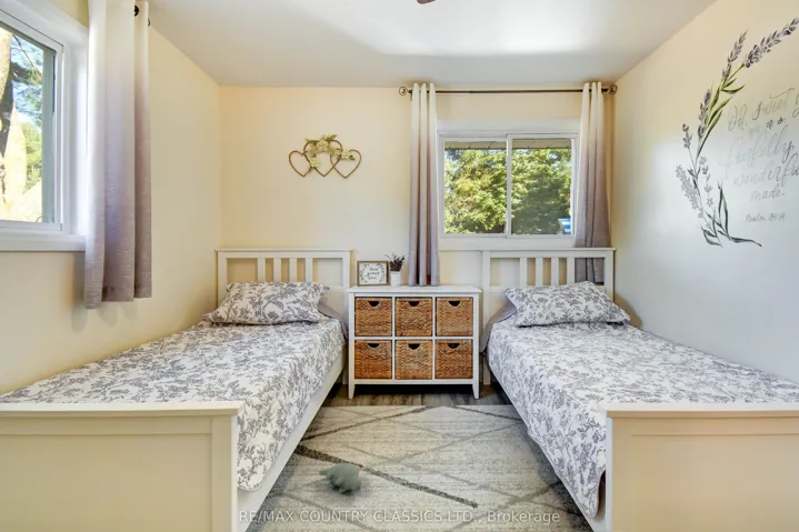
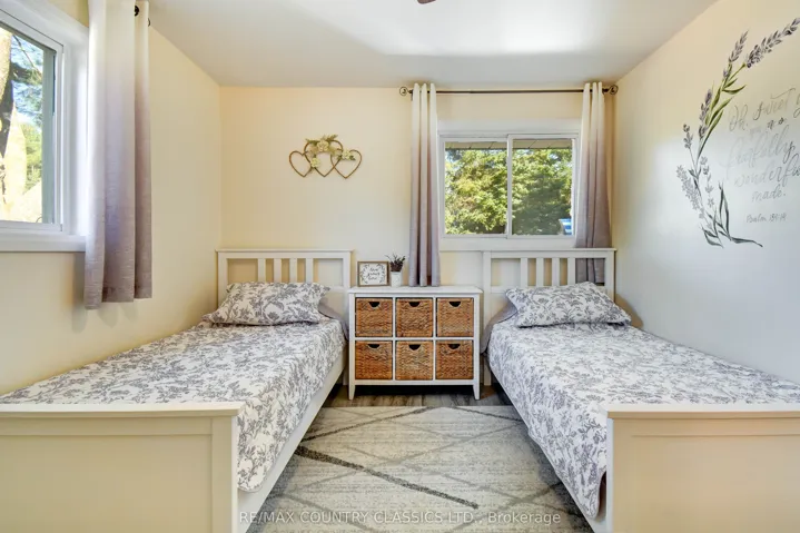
- plush toy (343, 474)
